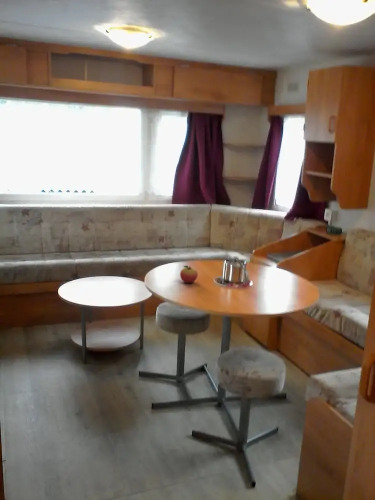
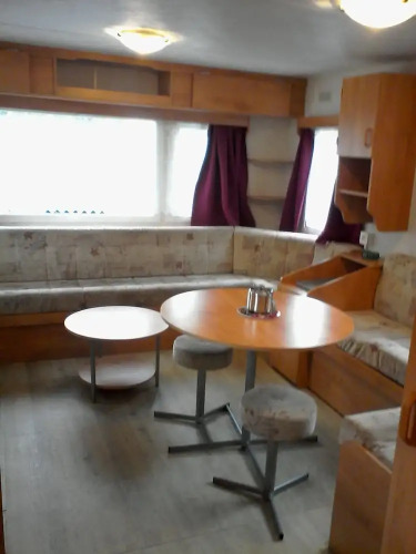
- fruit (188, 273)
